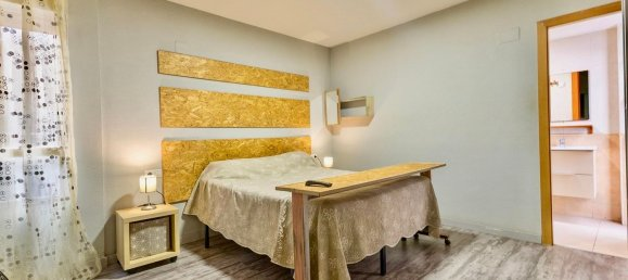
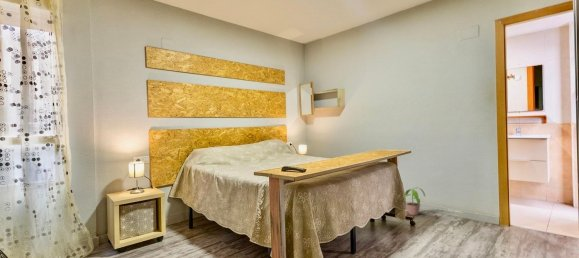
+ potted plant (412, 200)
